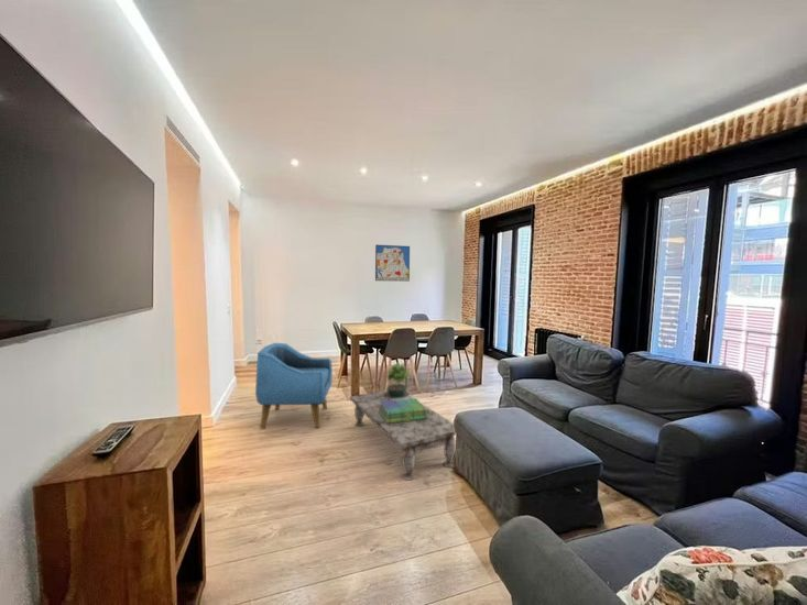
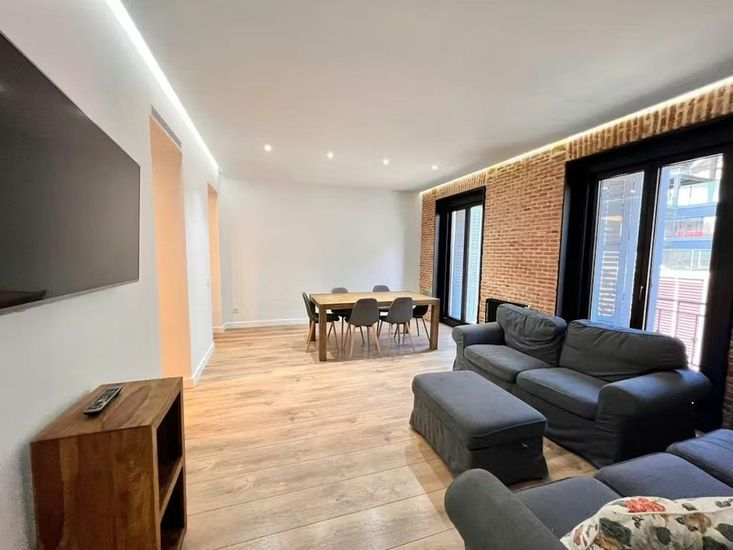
- stack of books (402, 409)
- coffee table (399, 426)
- armchair (298, 381)
- potted plant (399, 381)
- wall art (392, 263)
